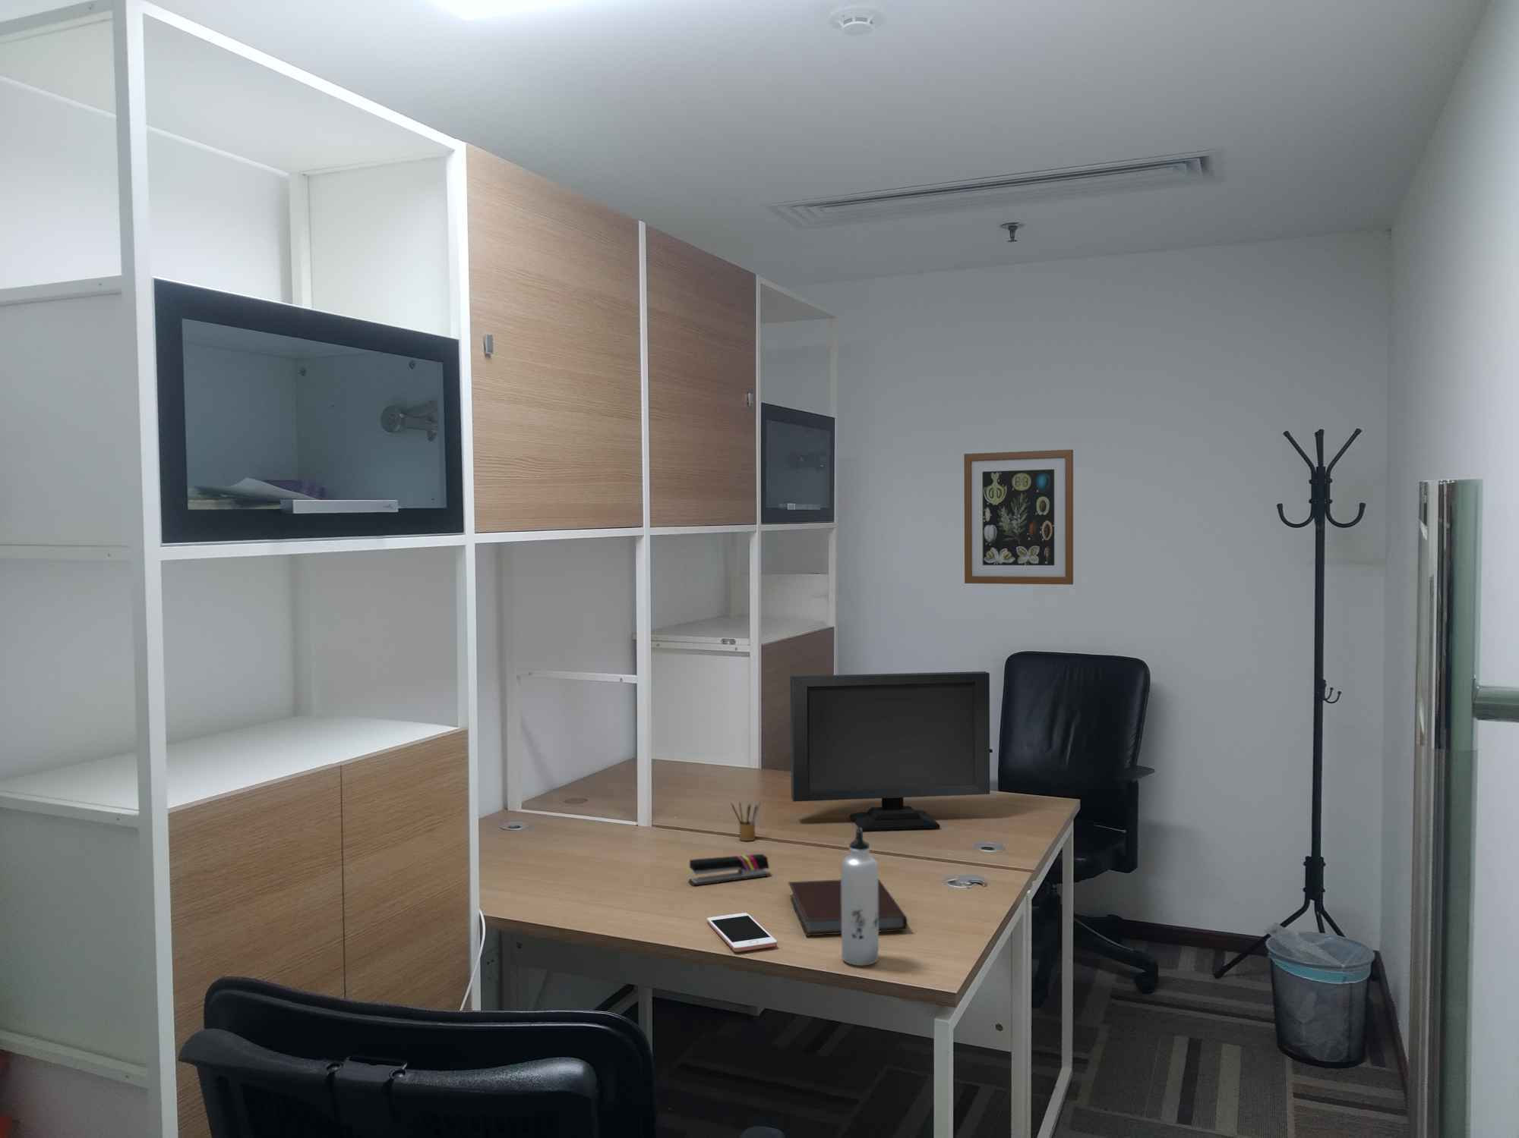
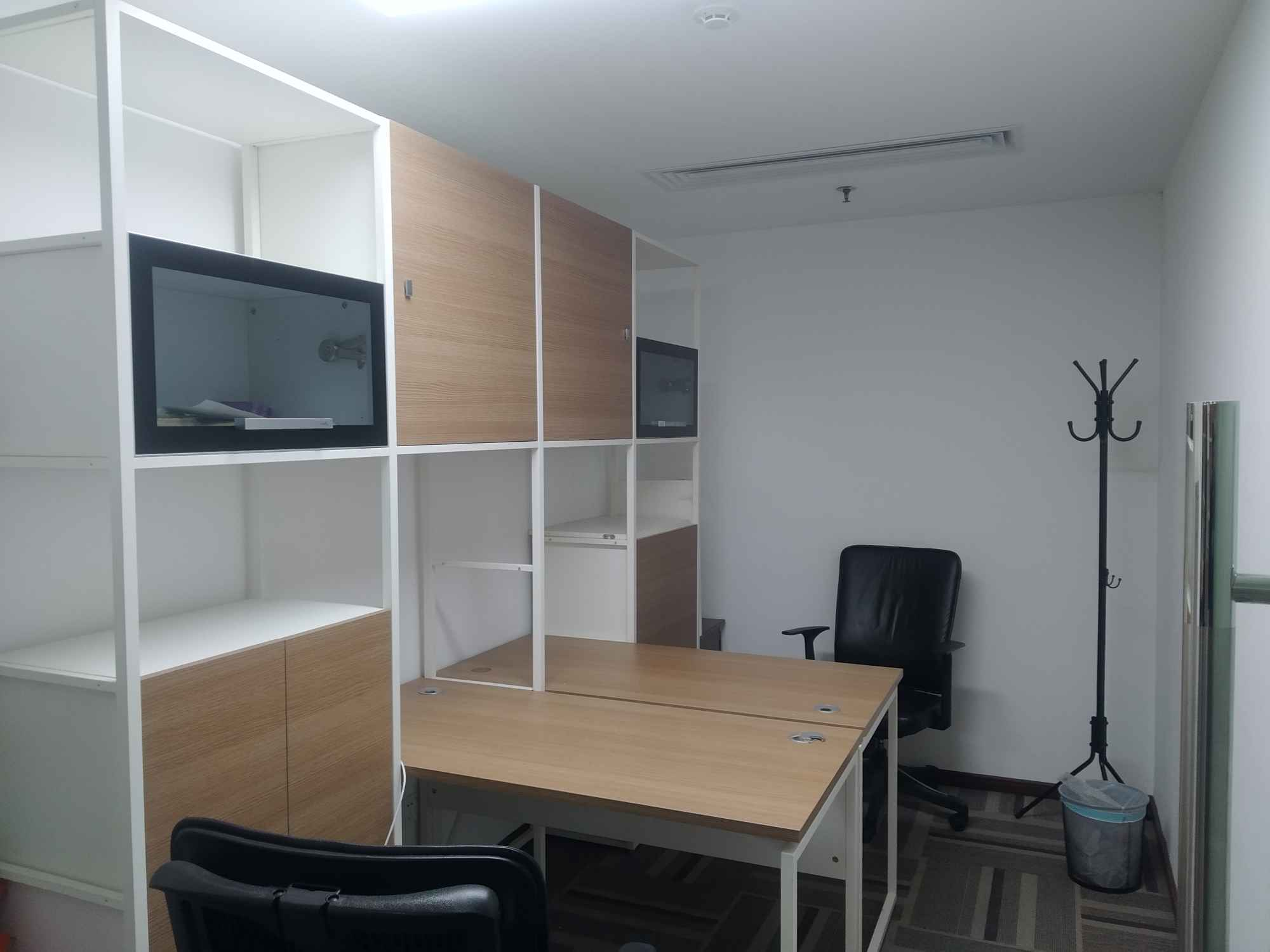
- water bottle (859, 894)
- stapler (730, 867)
- wall art (1018, 518)
- computer monitor (891, 748)
- notebook (841, 905)
- pencil box (746, 819)
- cell phone (740, 931)
